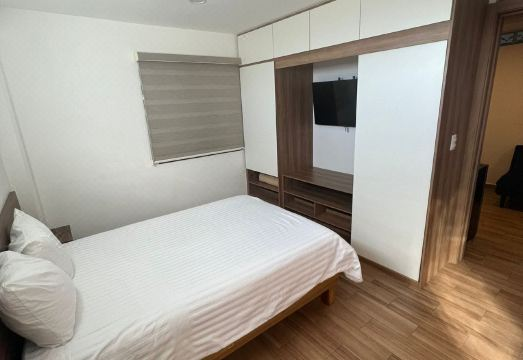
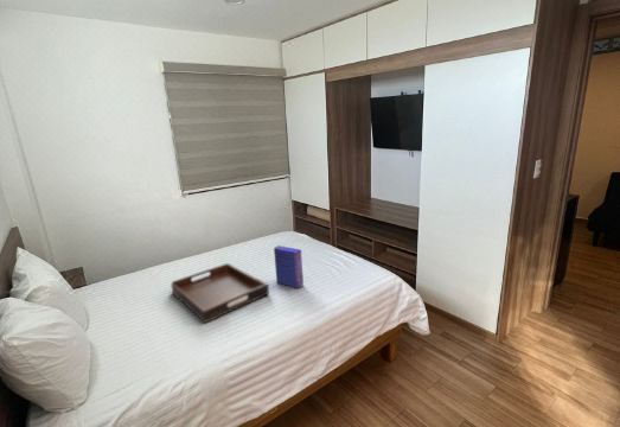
+ cereal box (288, 266)
+ serving tray (218, 288)
